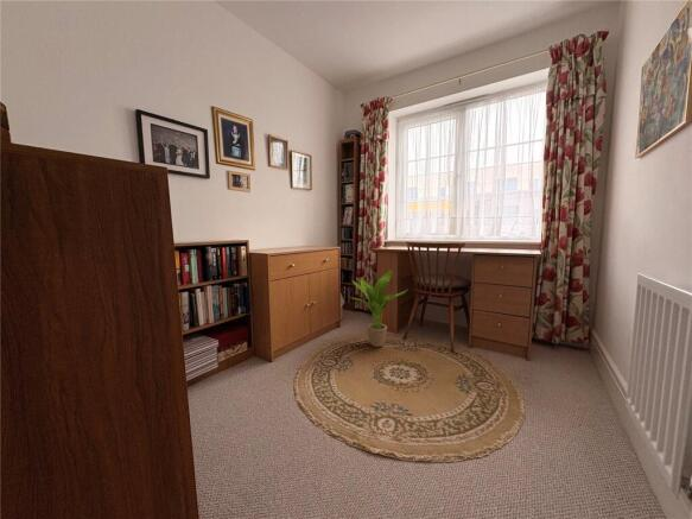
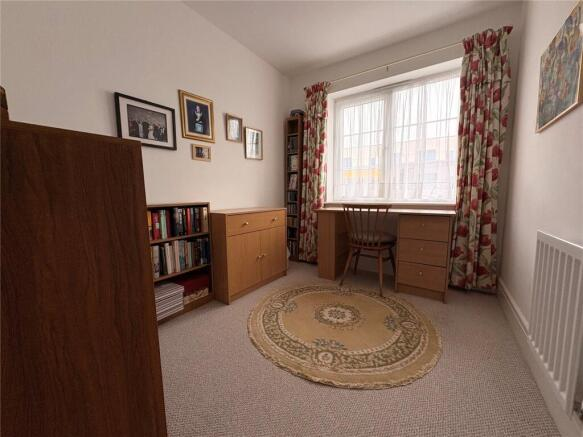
- potted plant (373, 308)
